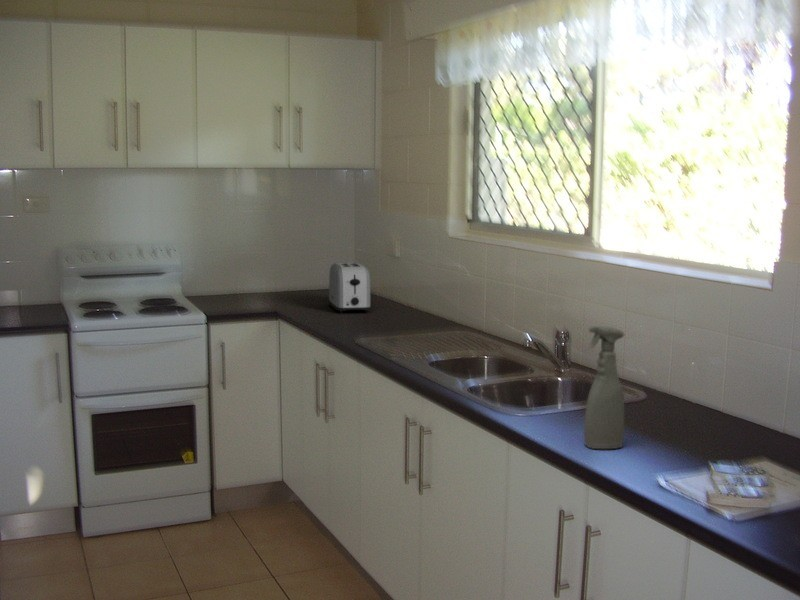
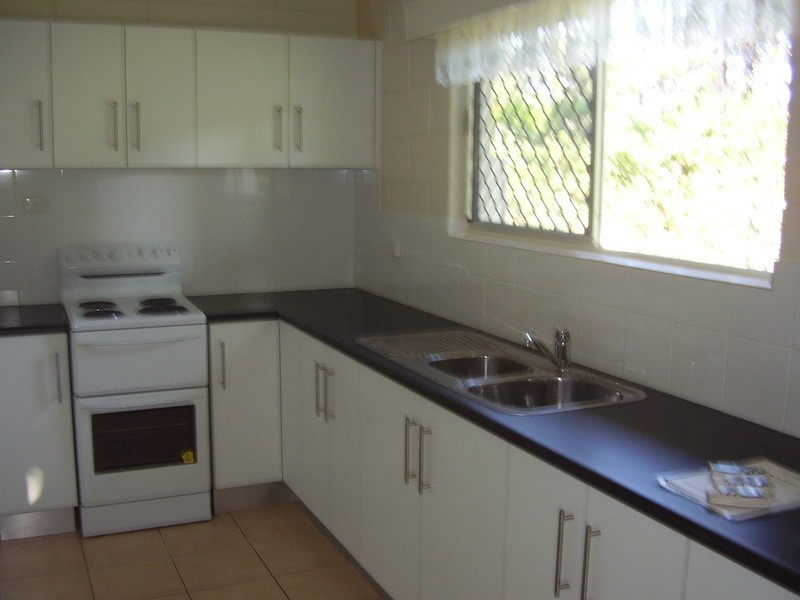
- toaster (349, 286)
- spray bottle (606, 386)
